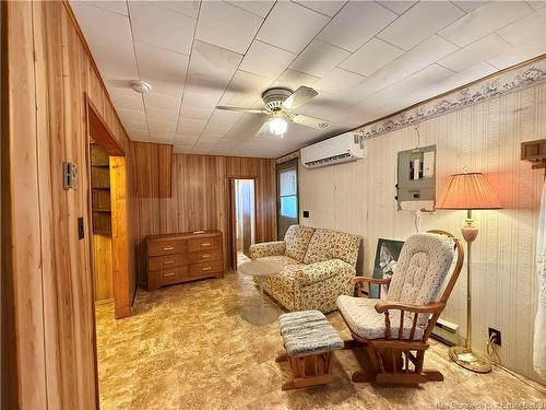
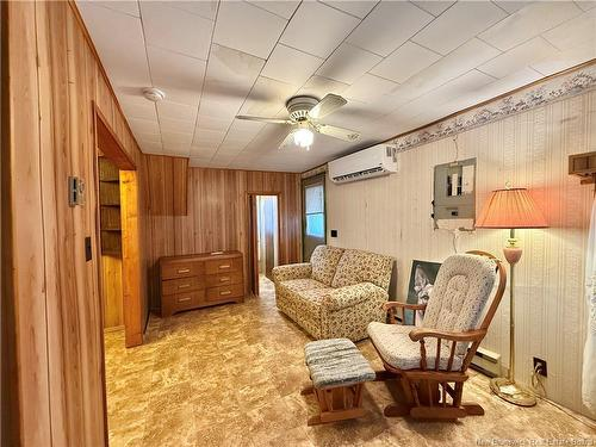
- side table (261, 291)
